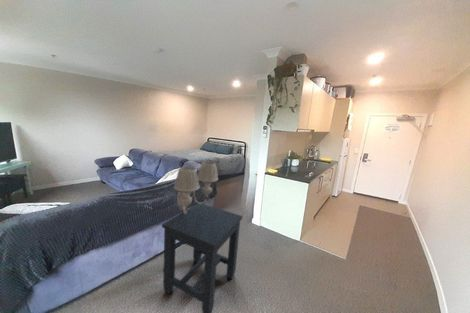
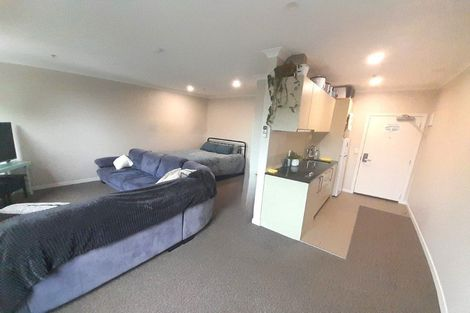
- side table (203, 252)
- wall sconce (194, 190)
